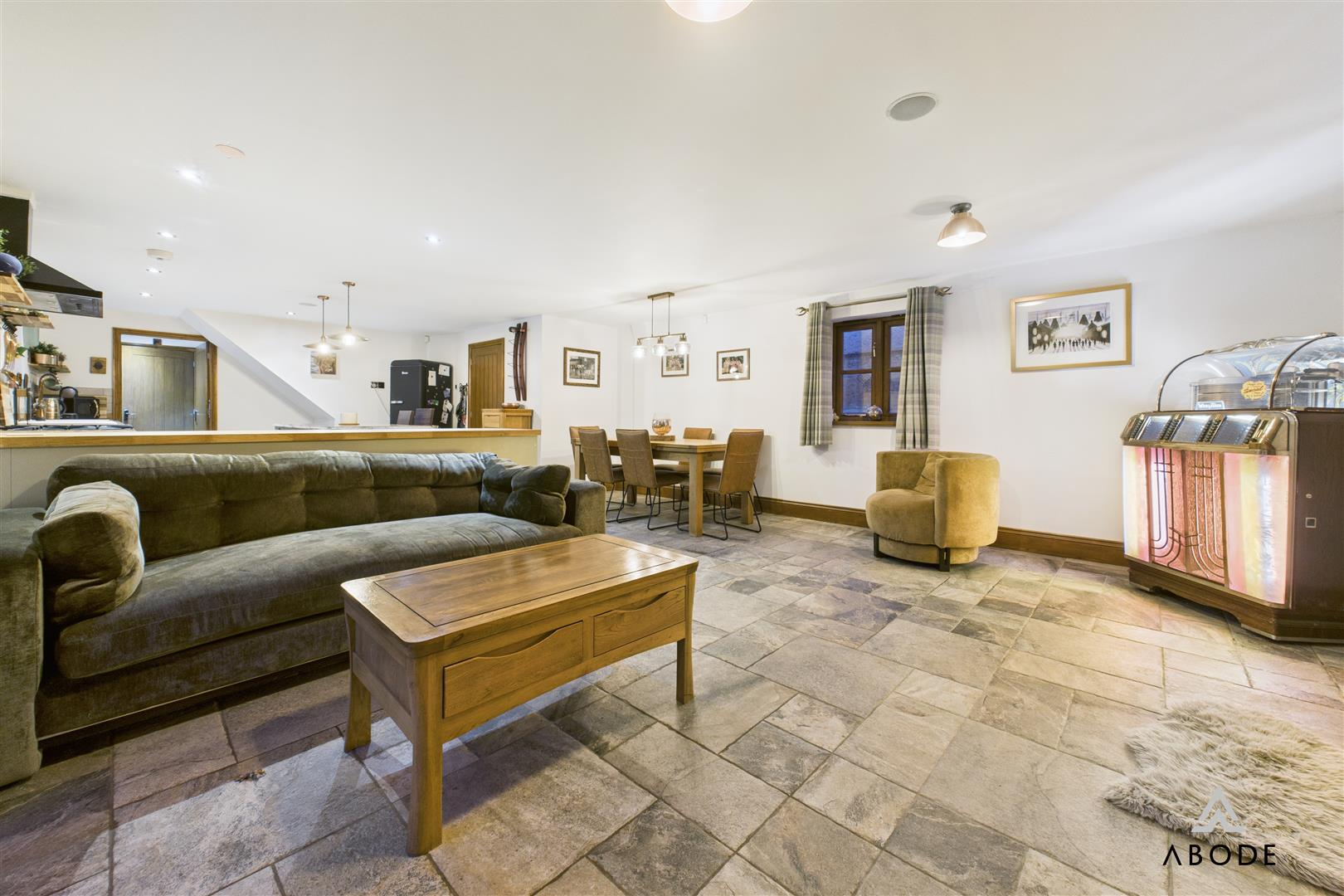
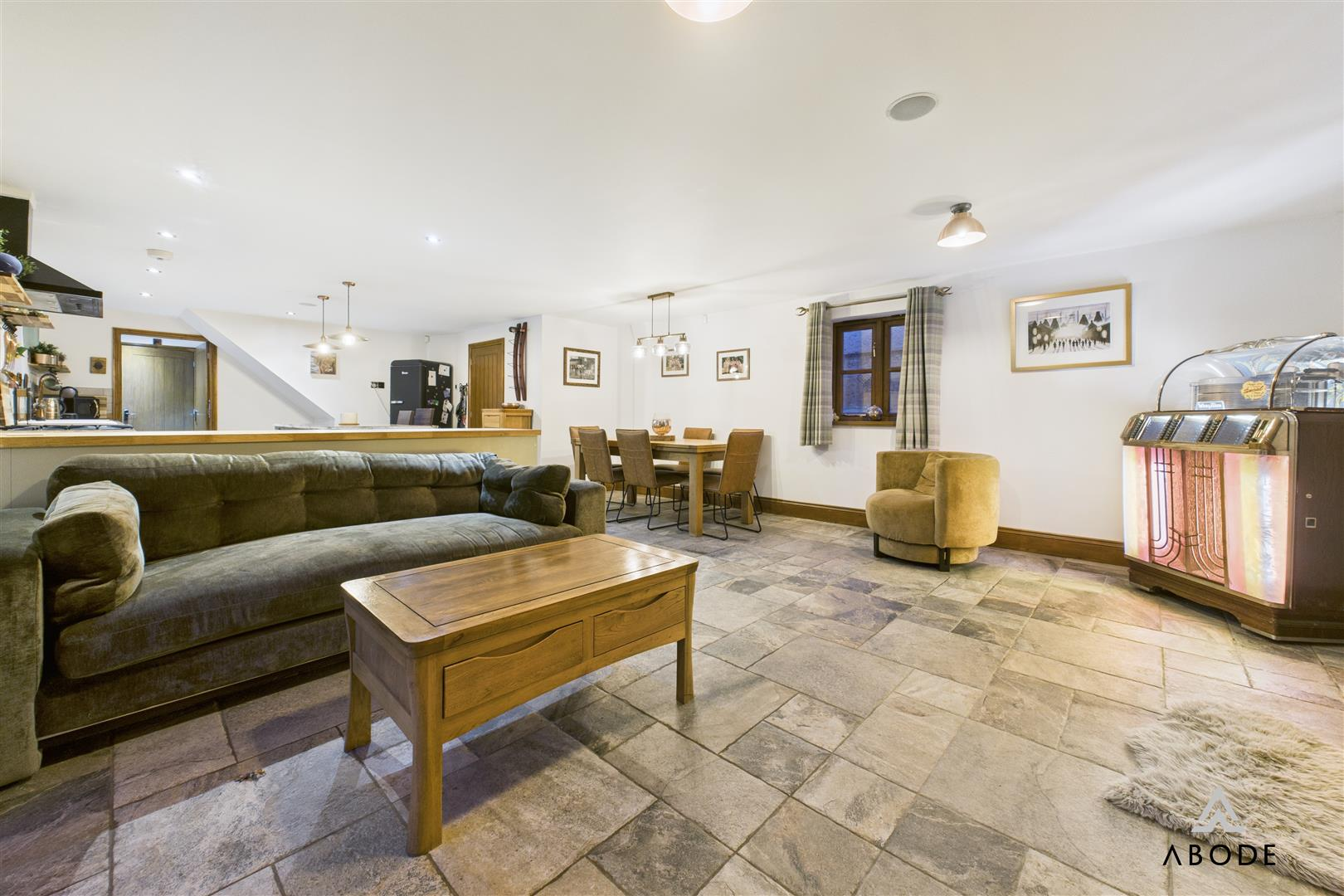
- recessed light (230, 150)
